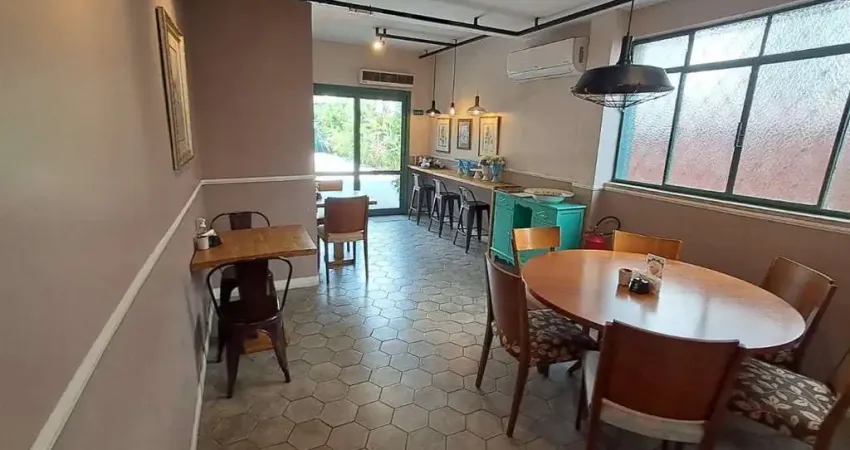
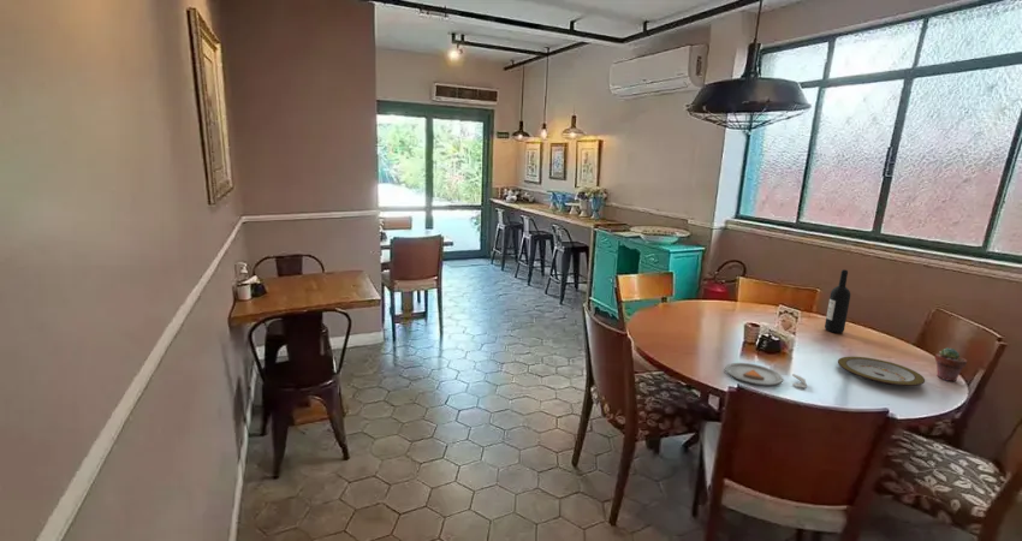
+ potted succulent (949, 363)
+ dinner plate (765, 375)
+ plate (879, 371)
+ wine bottle (839, 301)
